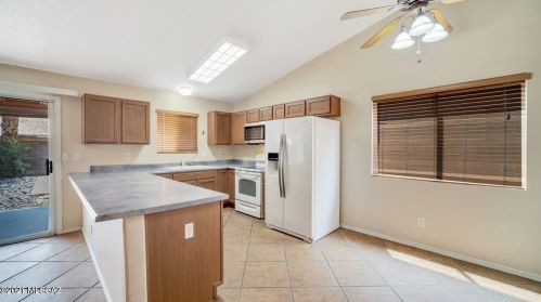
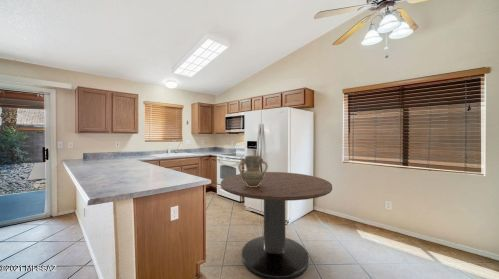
+ ceramic jug (253, 170)
+ dining table (274, 219)
